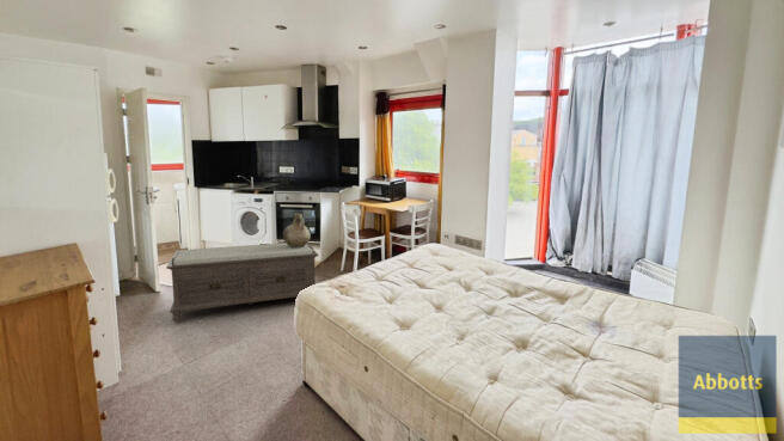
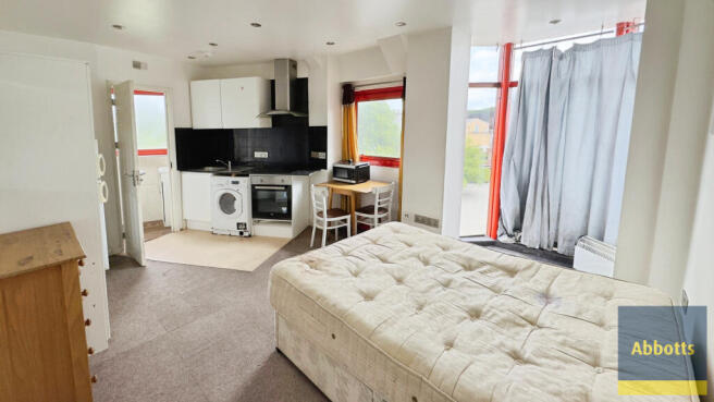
- ceramic jug (295, 229)
- bench (247, 276)
